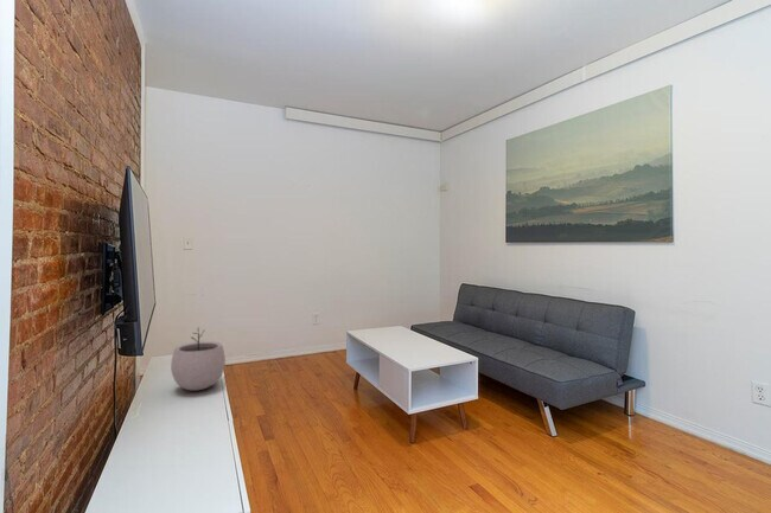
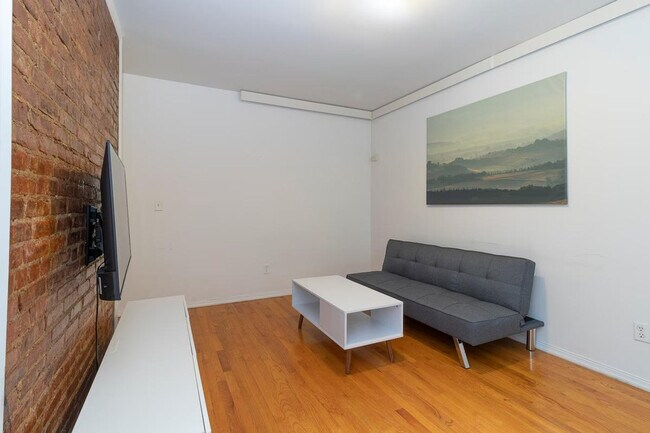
- plant pot (198, 358)
